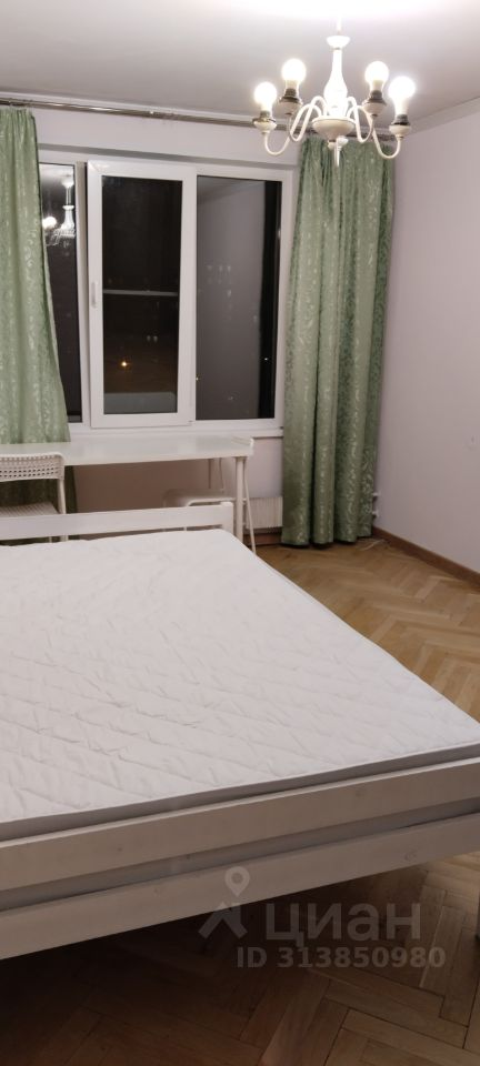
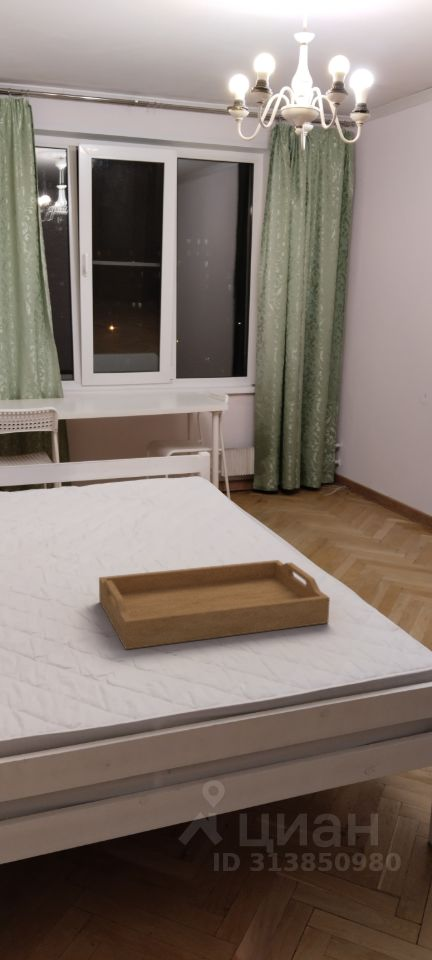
+ serving tray (210, 595)
